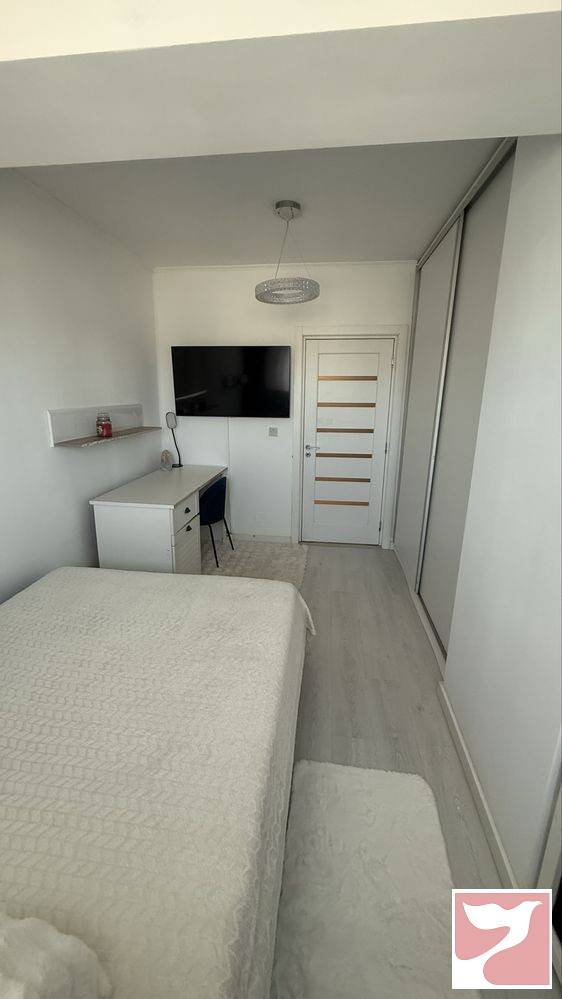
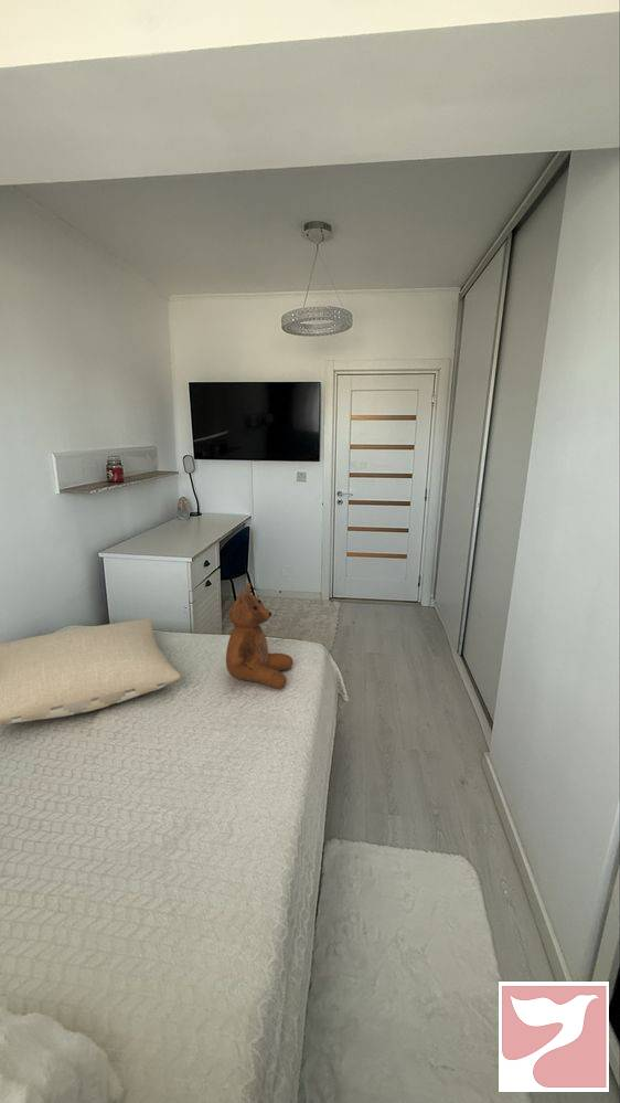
+ pillow (83, 660)
+ teddy bear (259, 633)
